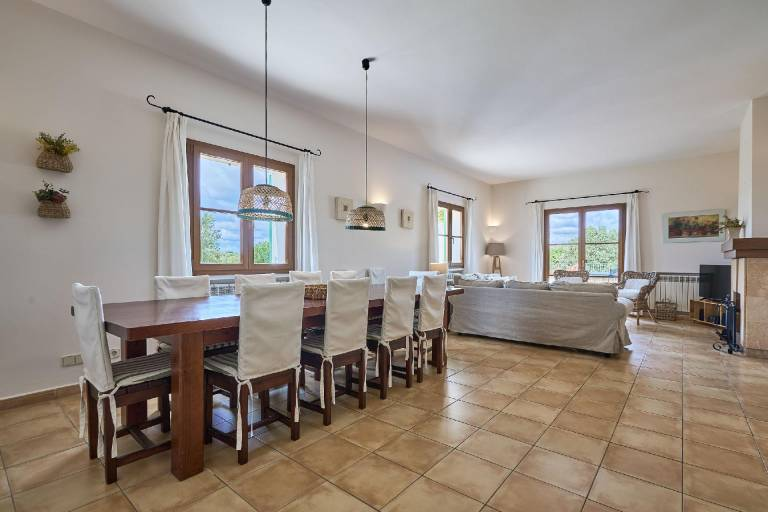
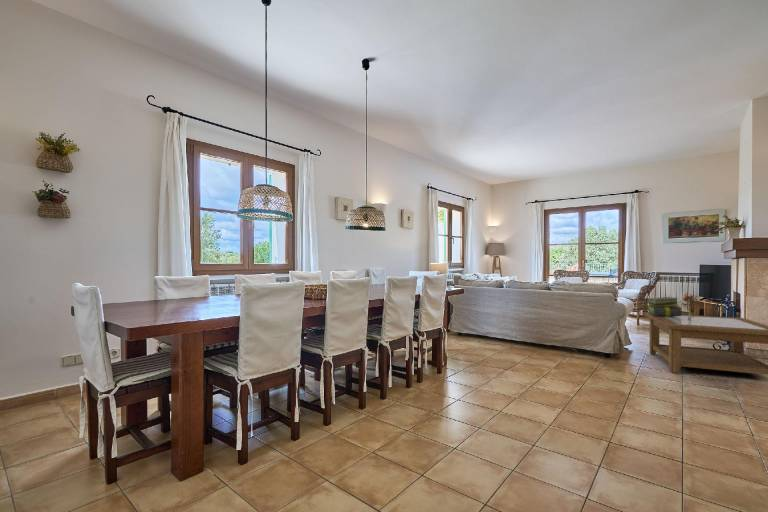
+ stack of books (663, 306)
+ coffee table (707, 339)
+ bouquet (689, 306)
